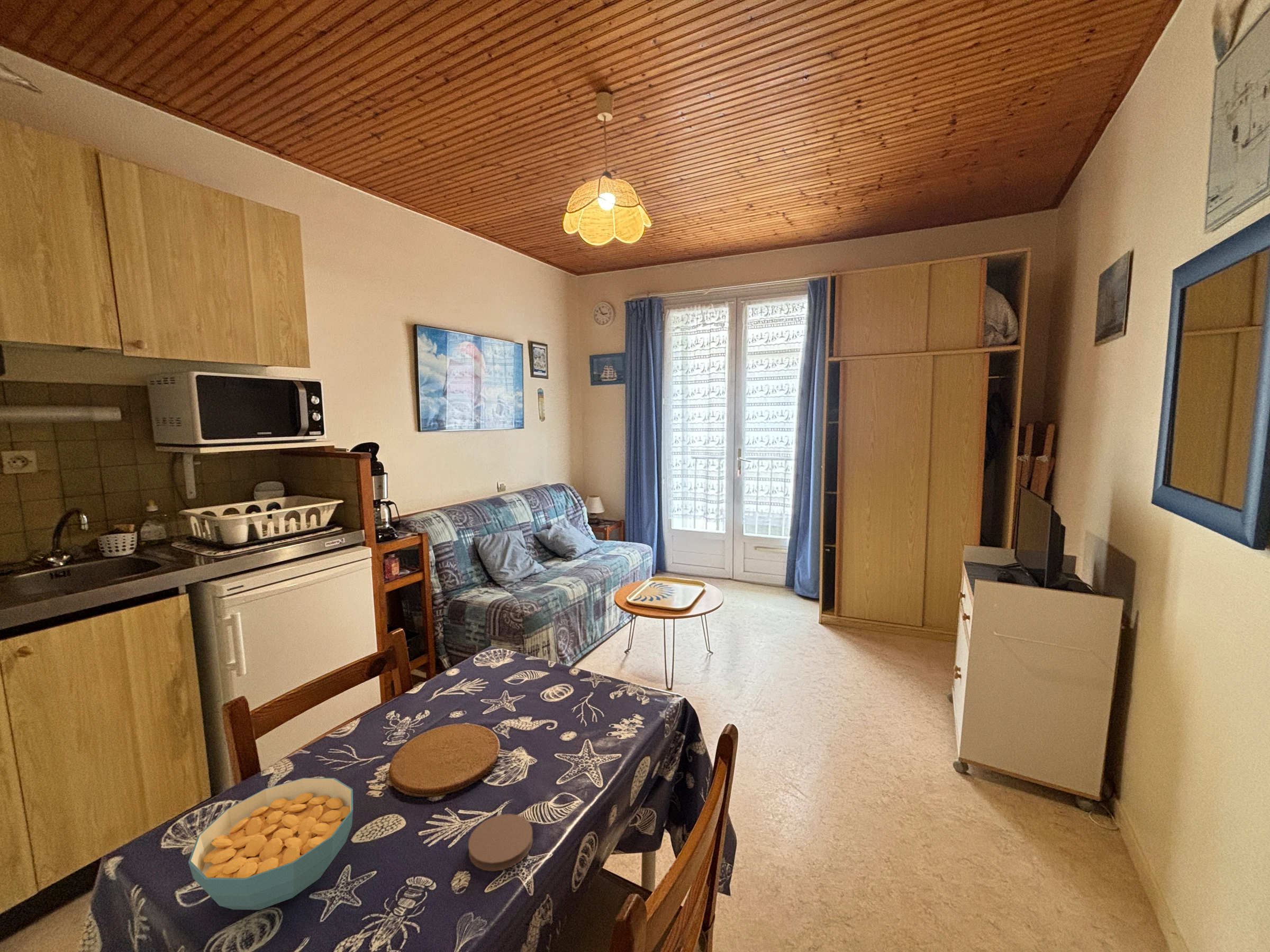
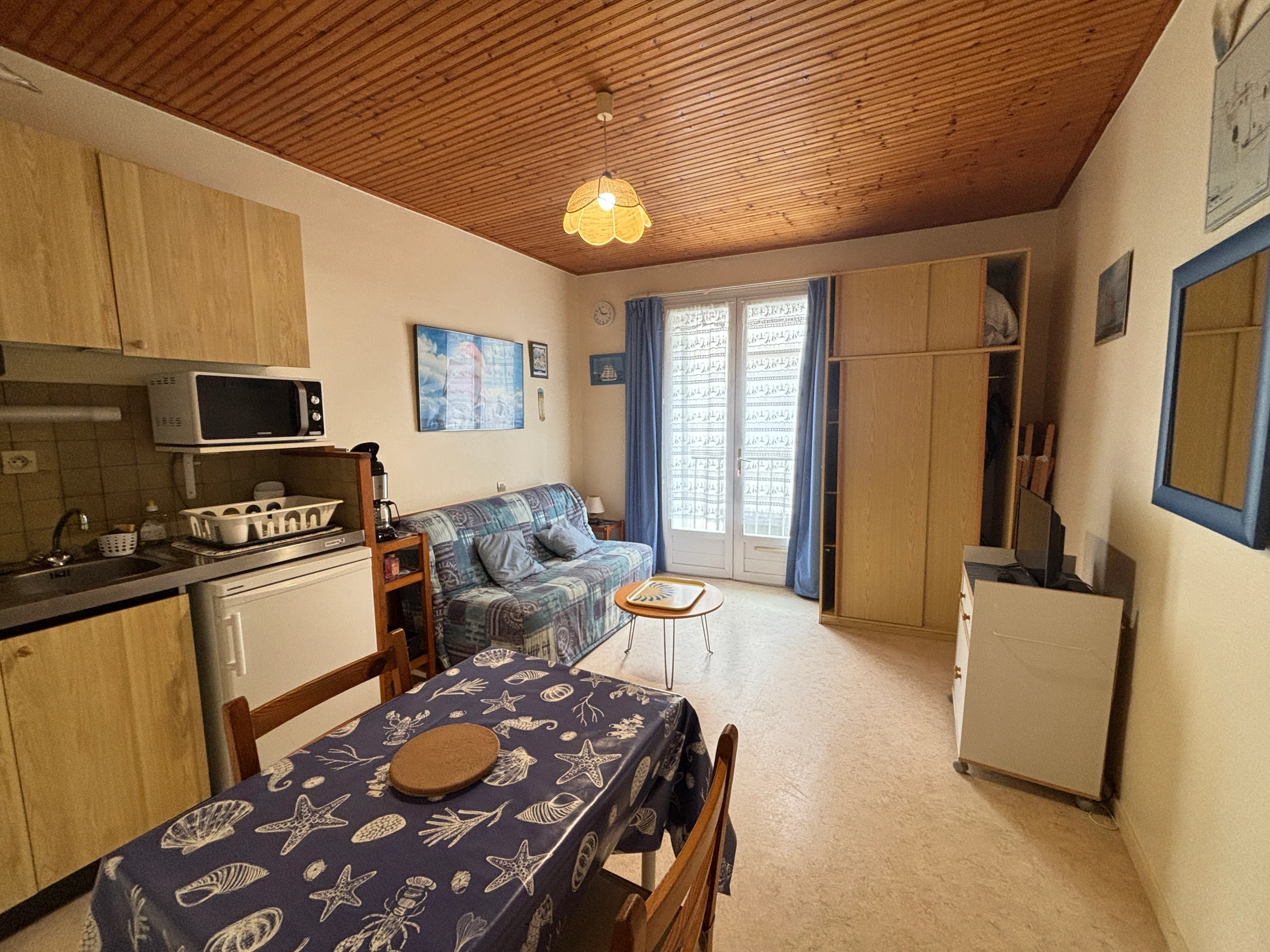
- cereal bowl (280, 853)
- coaster (501, 840)
